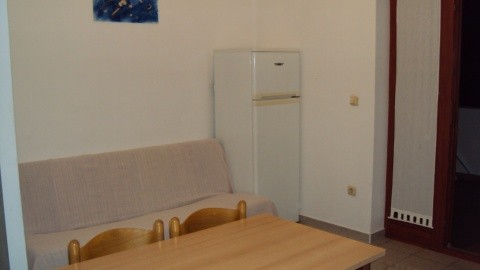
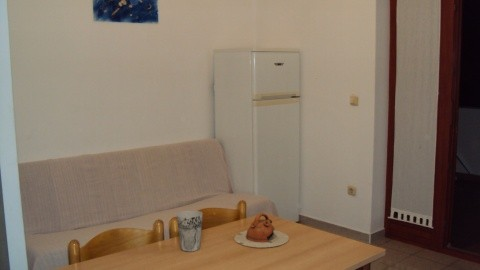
+ cup (190, 231)
+ teapot (261, 226)
